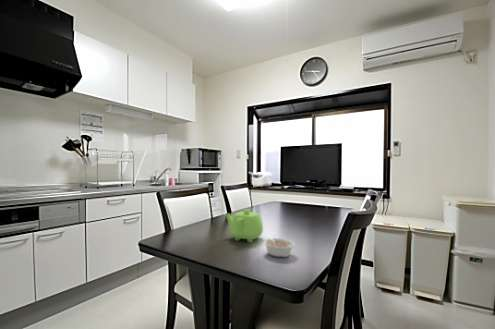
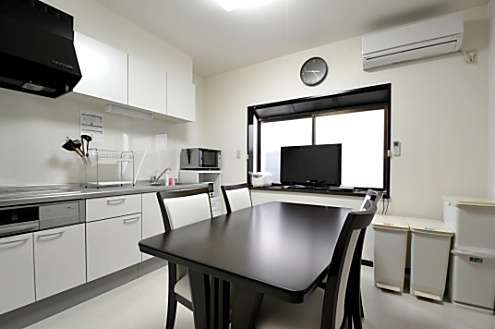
- teapot (241, 224)
- legume (277, 246)
